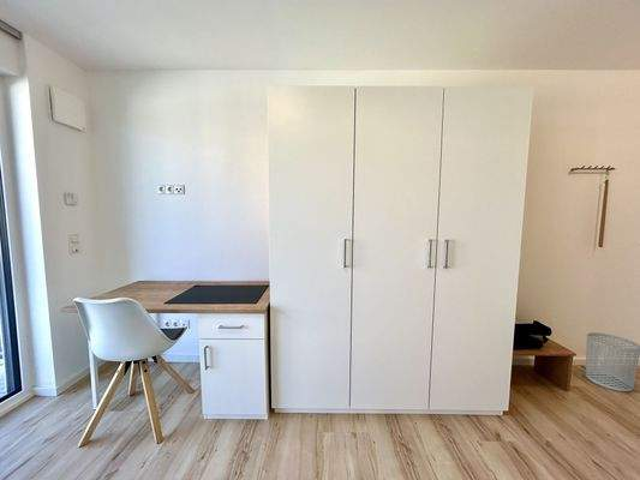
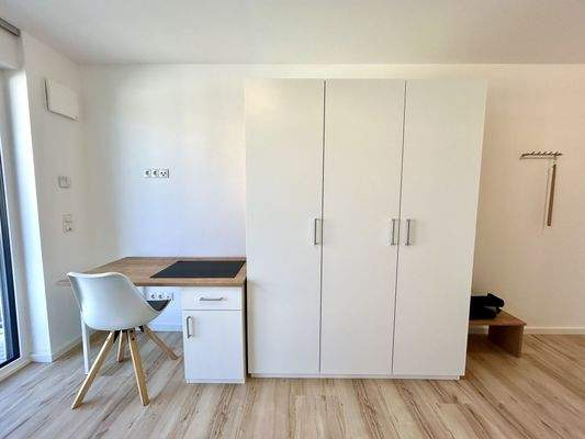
- waste bin (610, 361)
